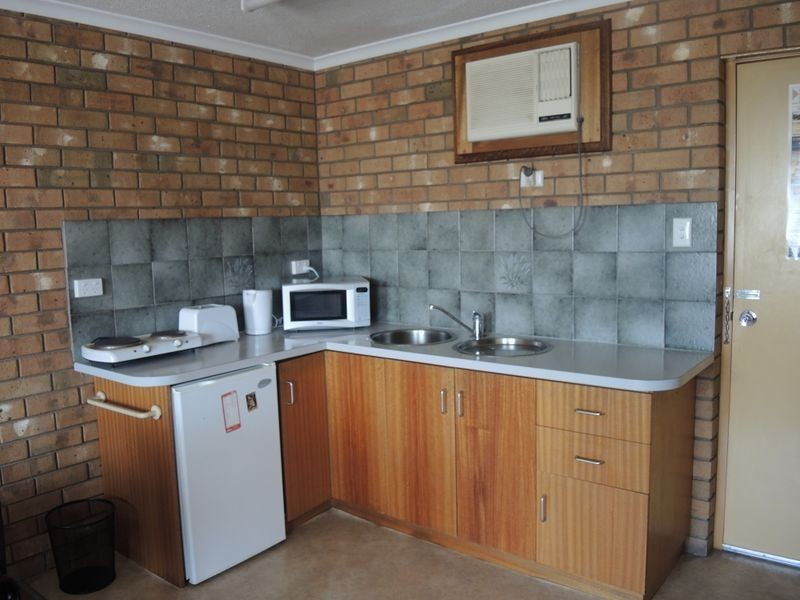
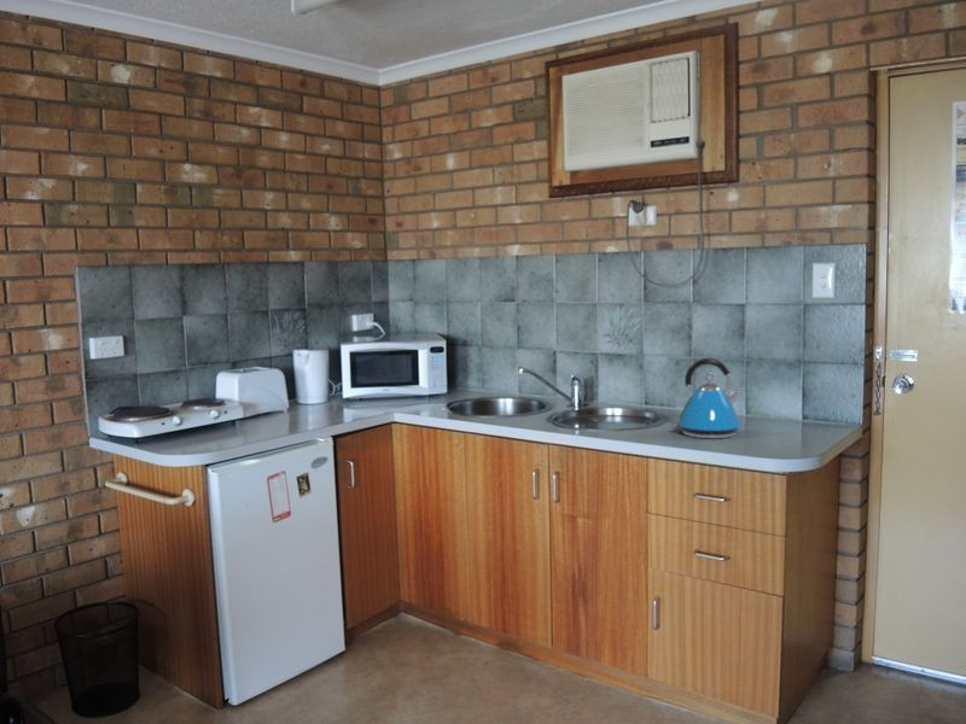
+ kettle (706, 396)
